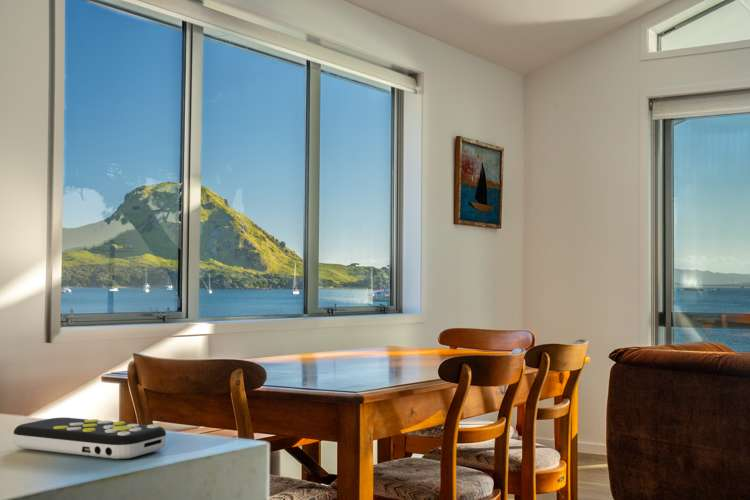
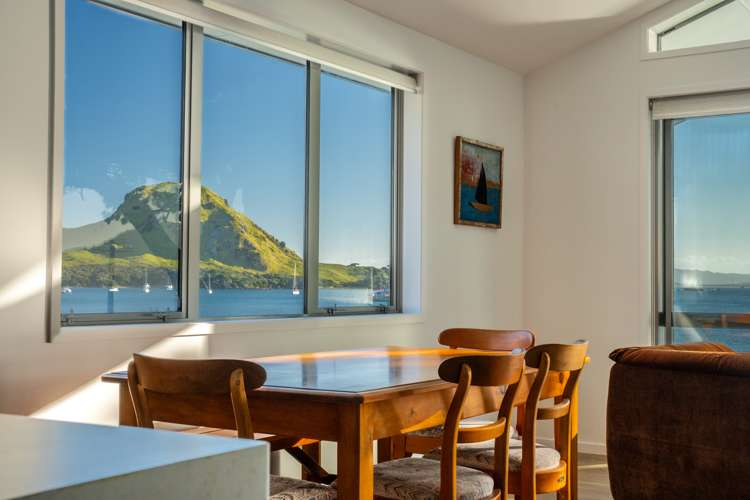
- remote control (89, 436)
